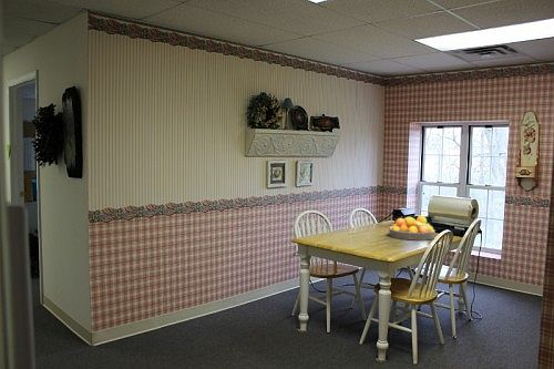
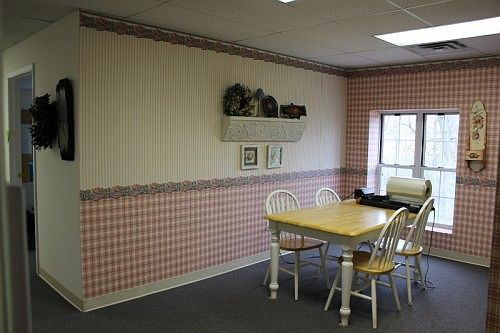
- fruit bowl (411, 226)
